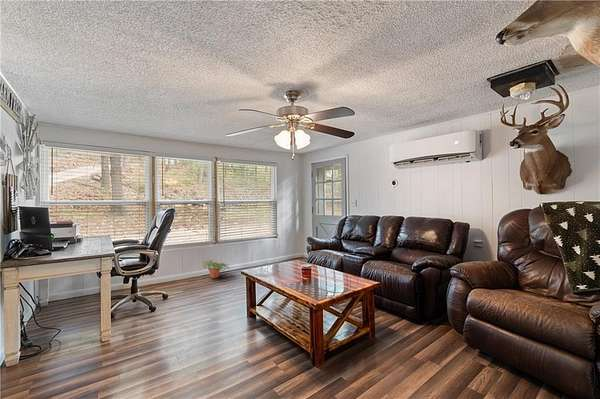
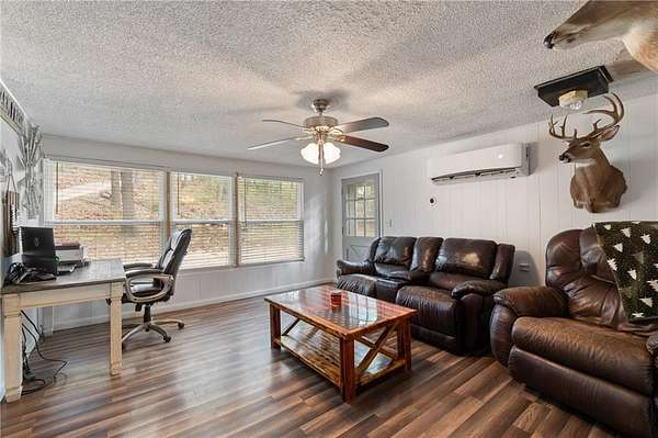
- potted plant (216, 268)
